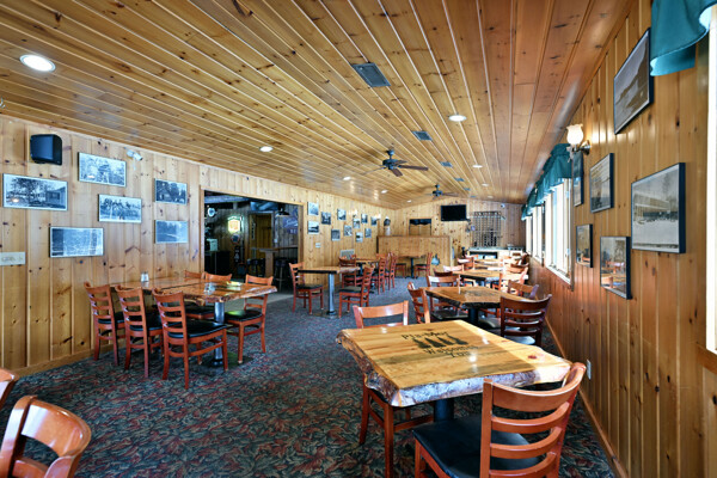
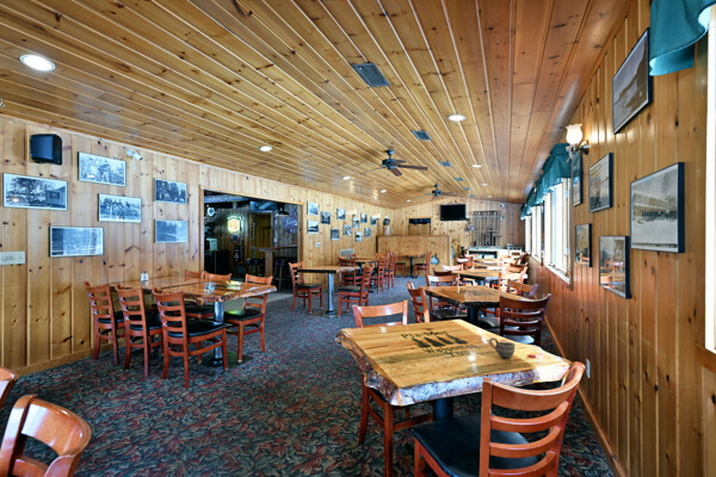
+ cup (502, 347)
